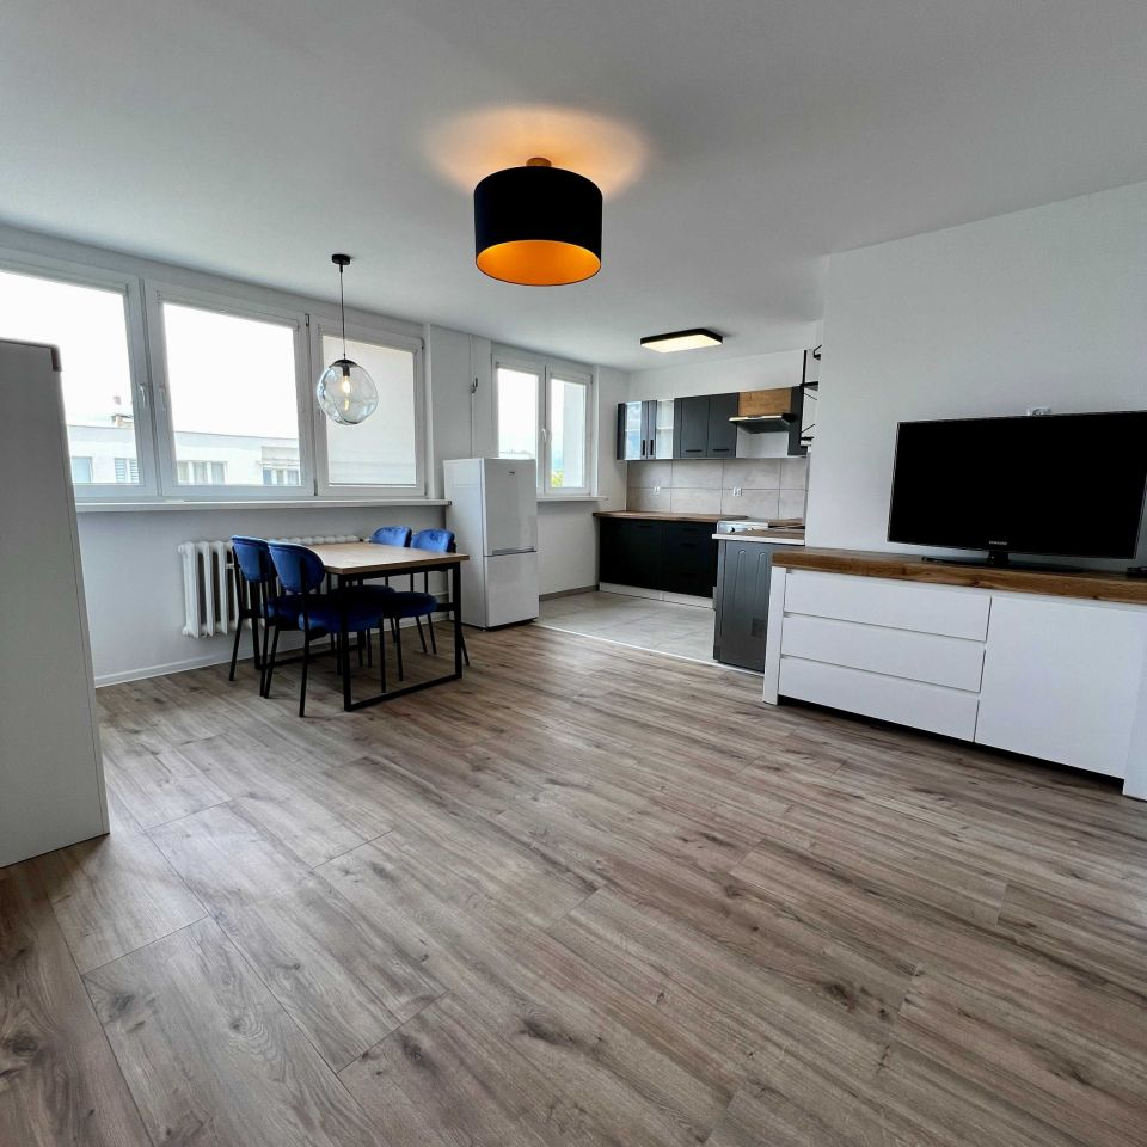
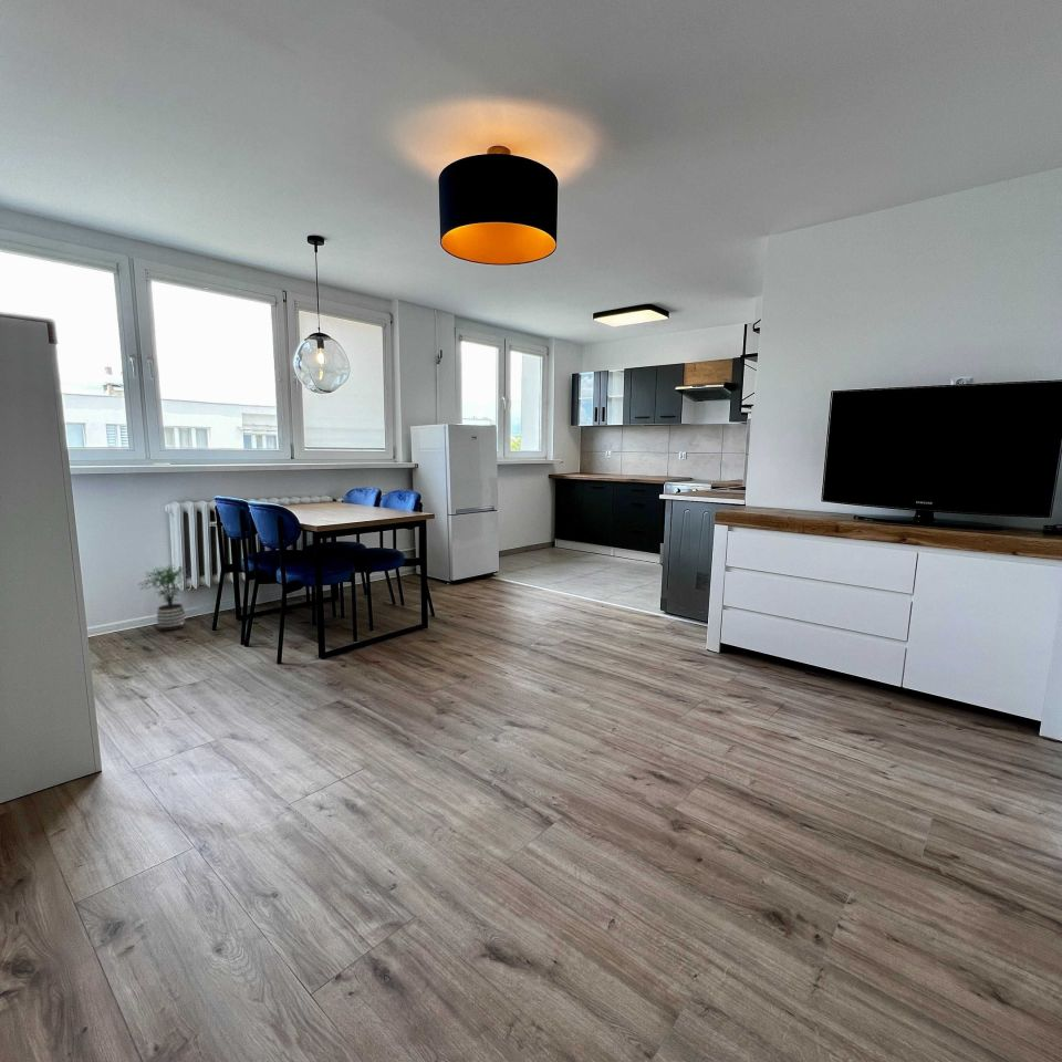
+ potted plant (167, 596)
